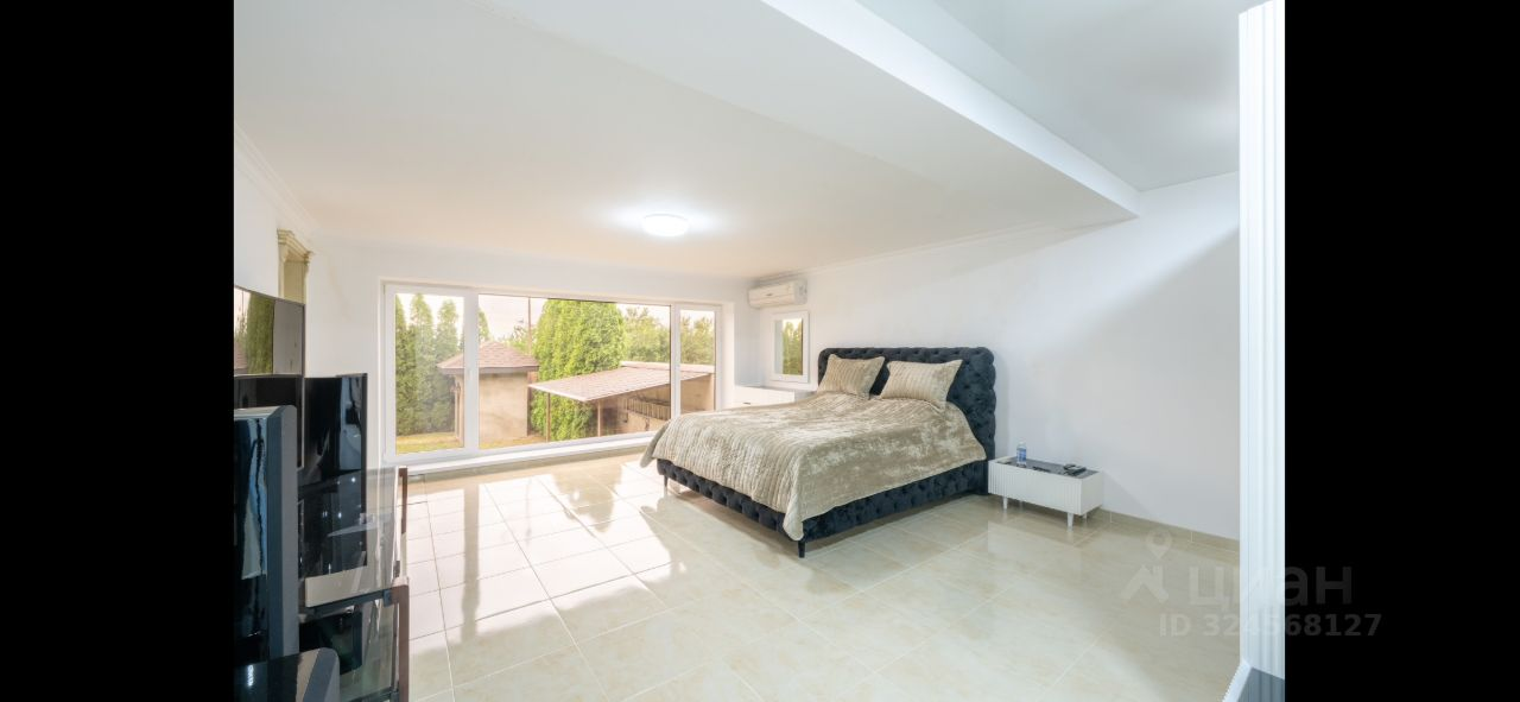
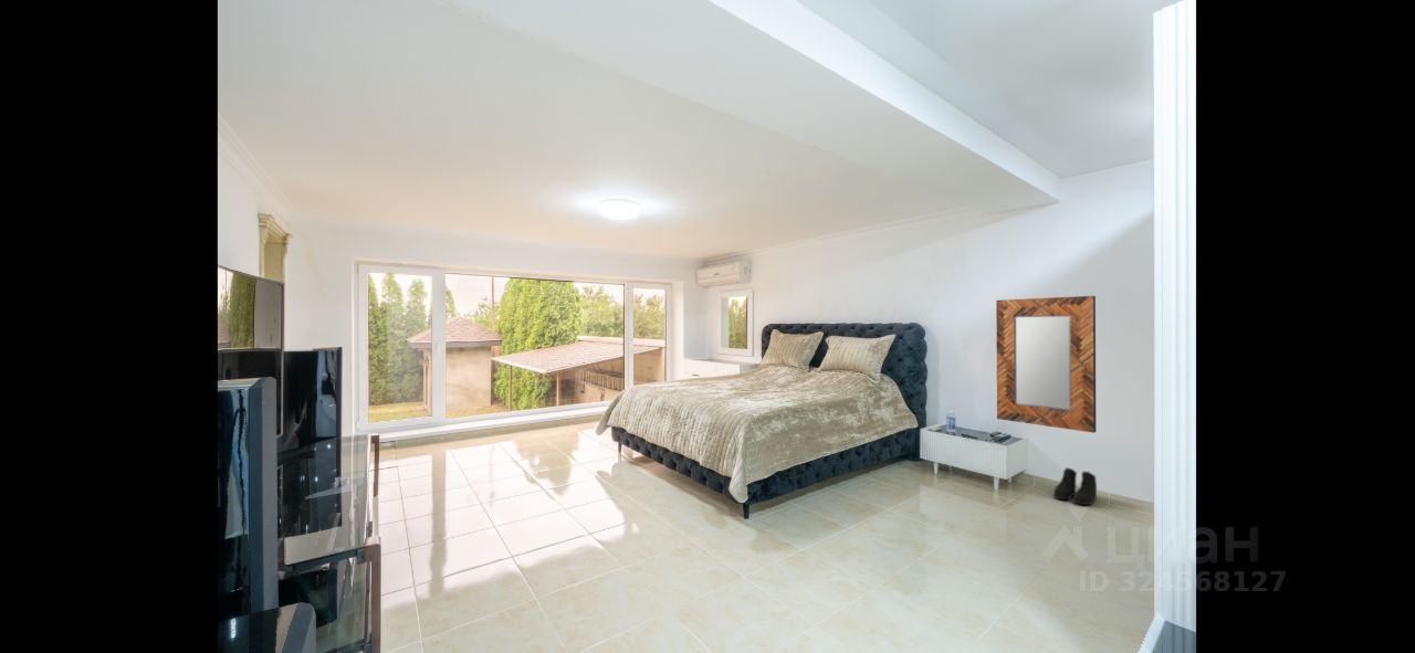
+ boots (1075, 484)
+ home mirror (1042, 361)
